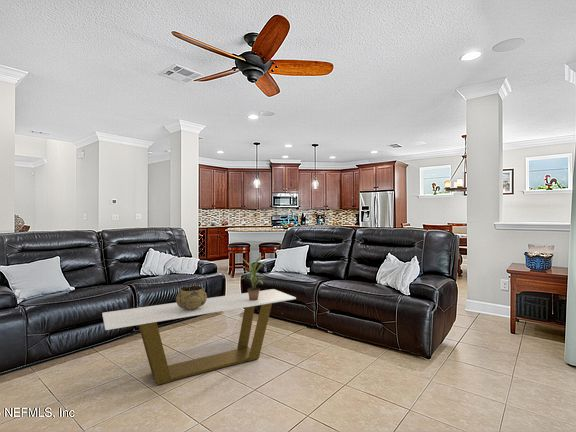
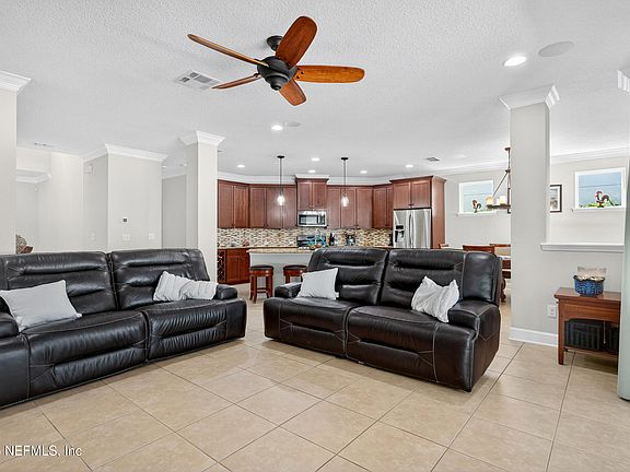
- potted plant (254, 277)
- coffee table (211, 355)
- decorative bowl (191, 297)
